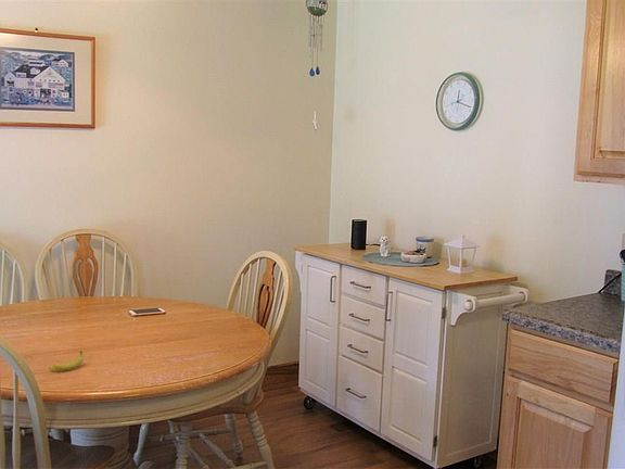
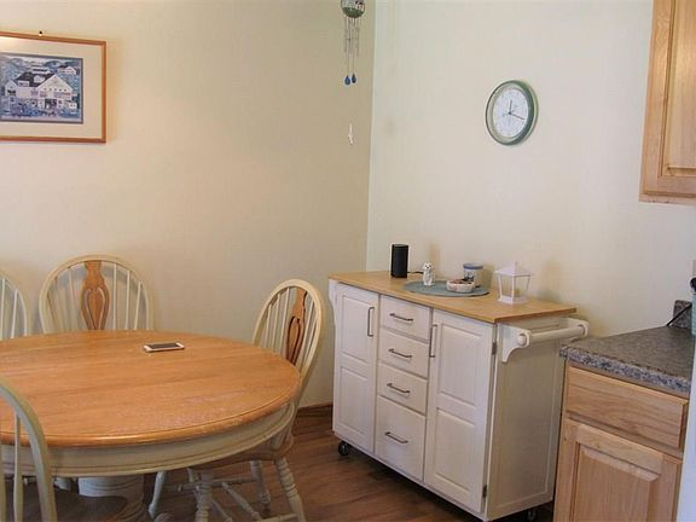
- fruit (66, 364)
